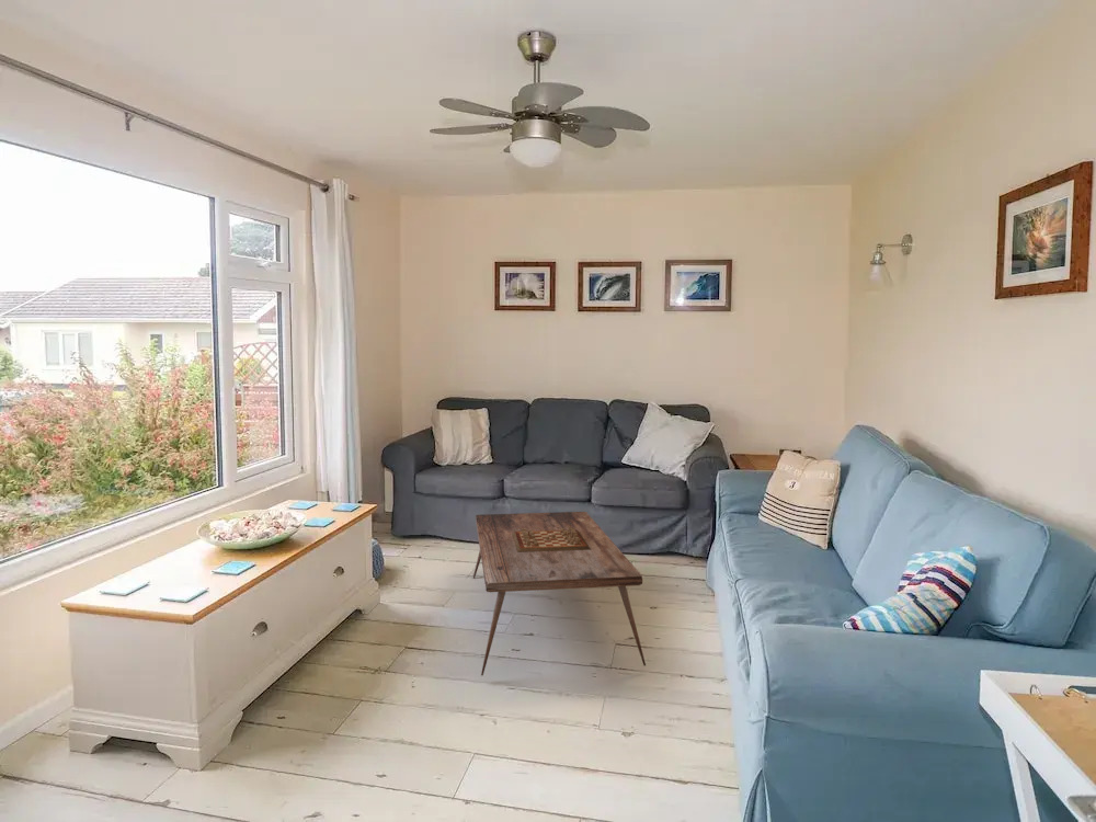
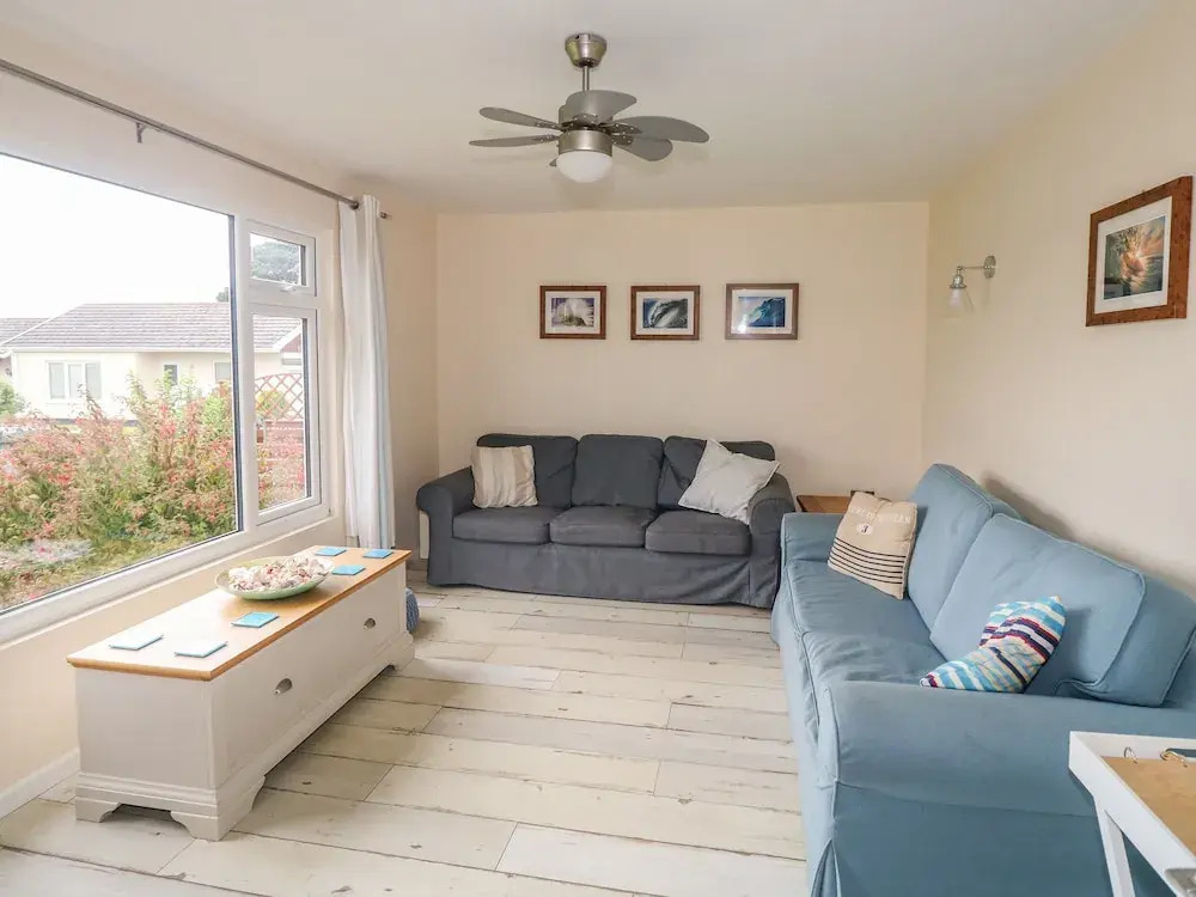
- coffee table (545, 573)
